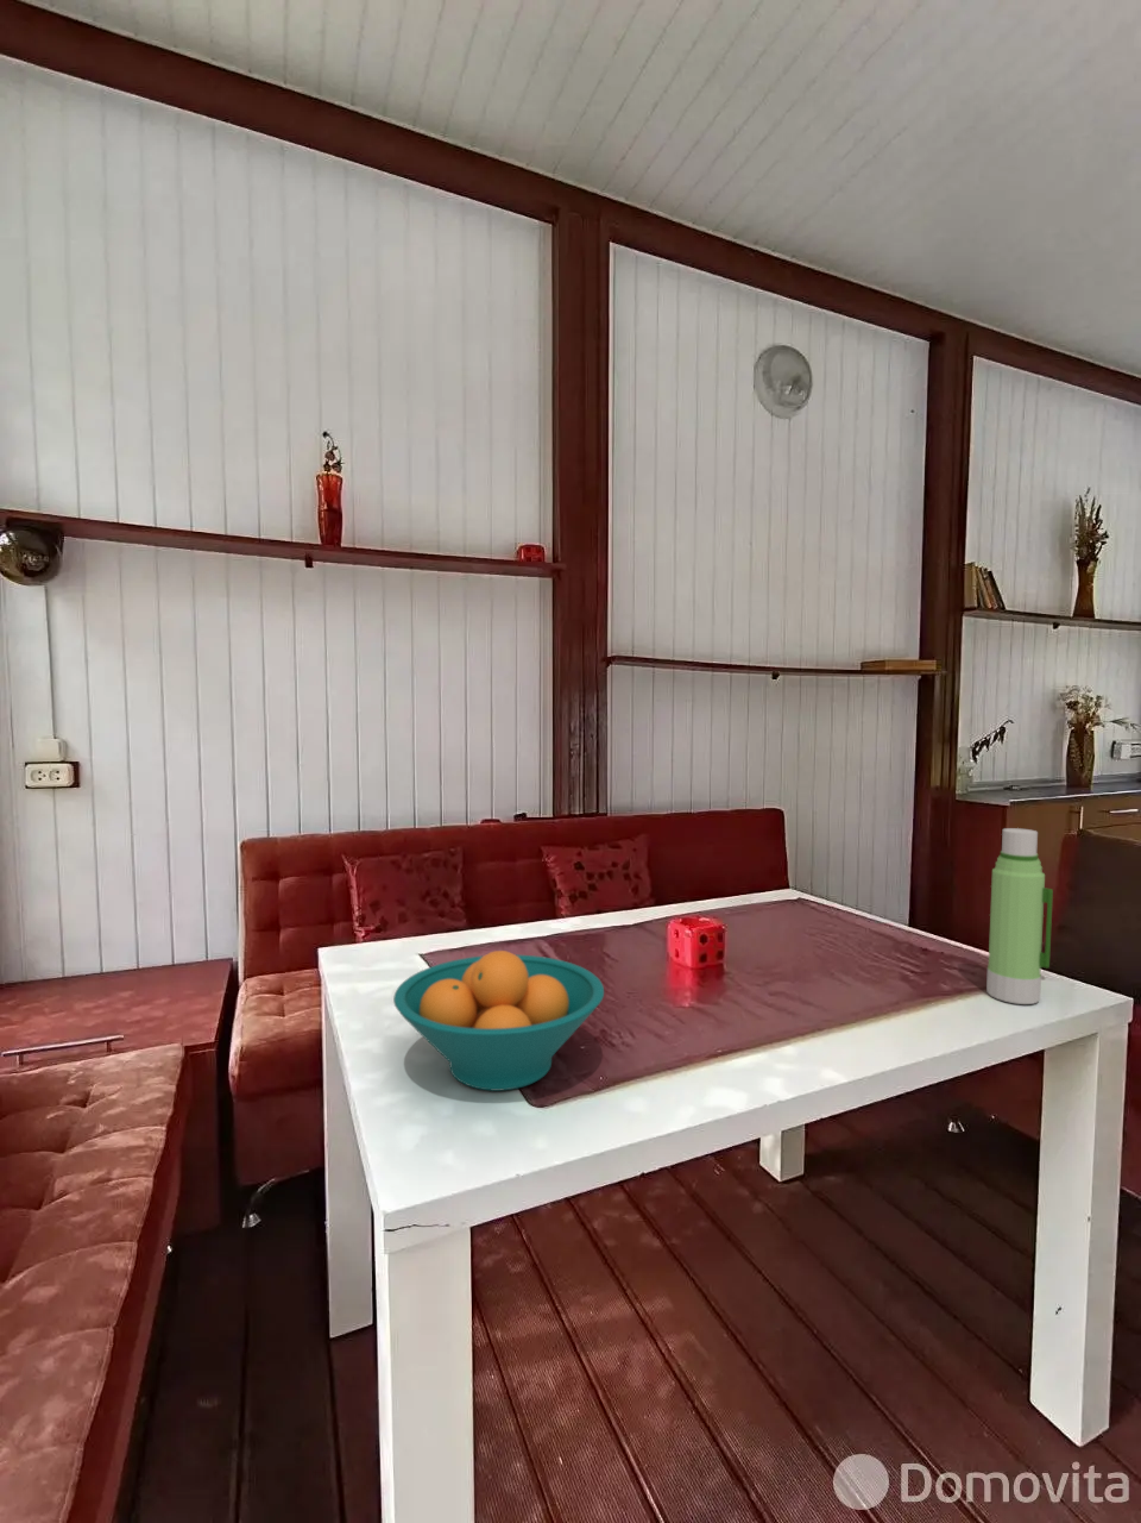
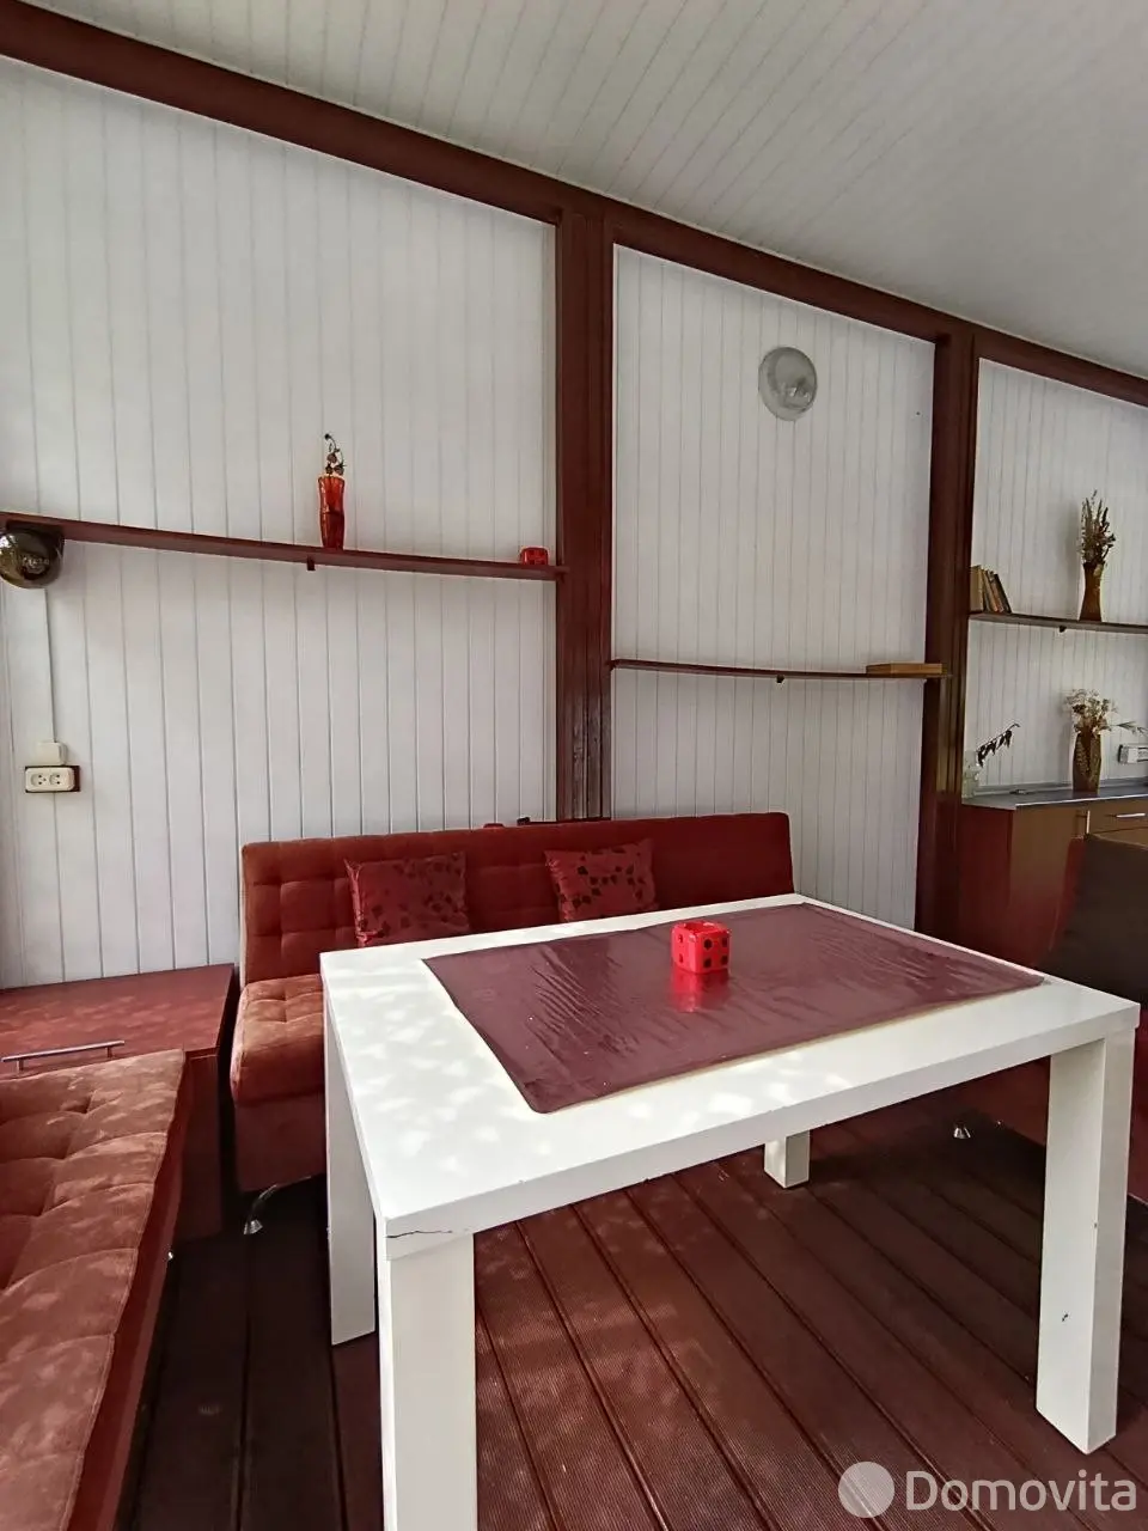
- water bottle (1018, 914)
- fruit bowl (500, 1010)
